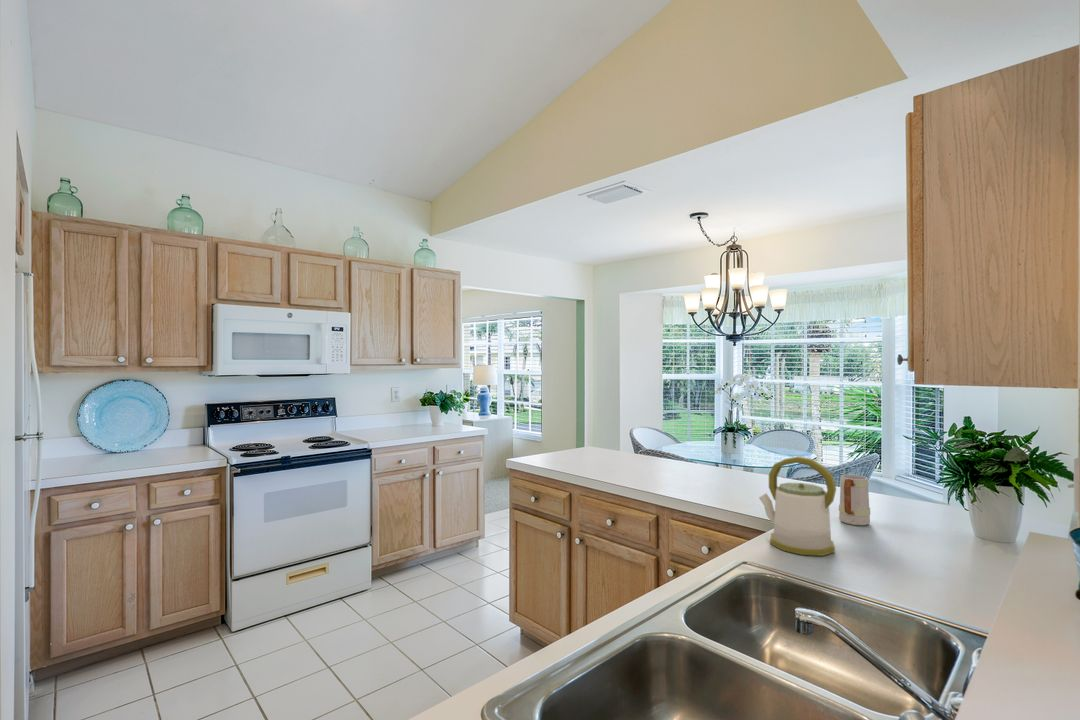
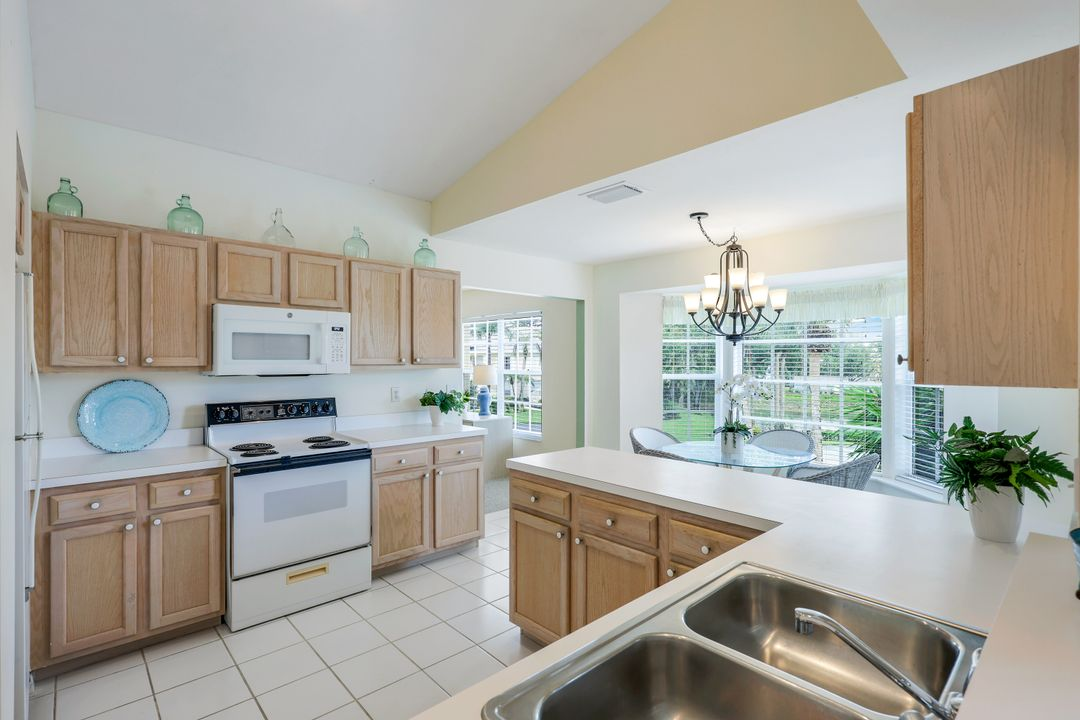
- mug (852, 499)
- kettle (795, 500)
